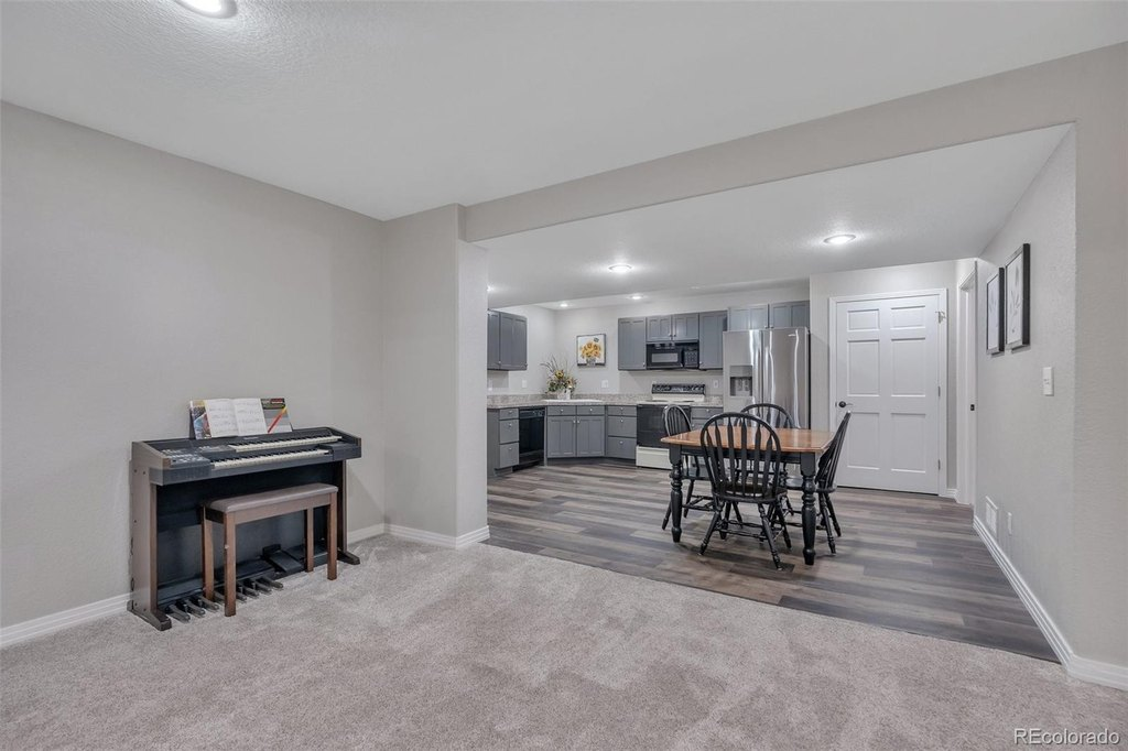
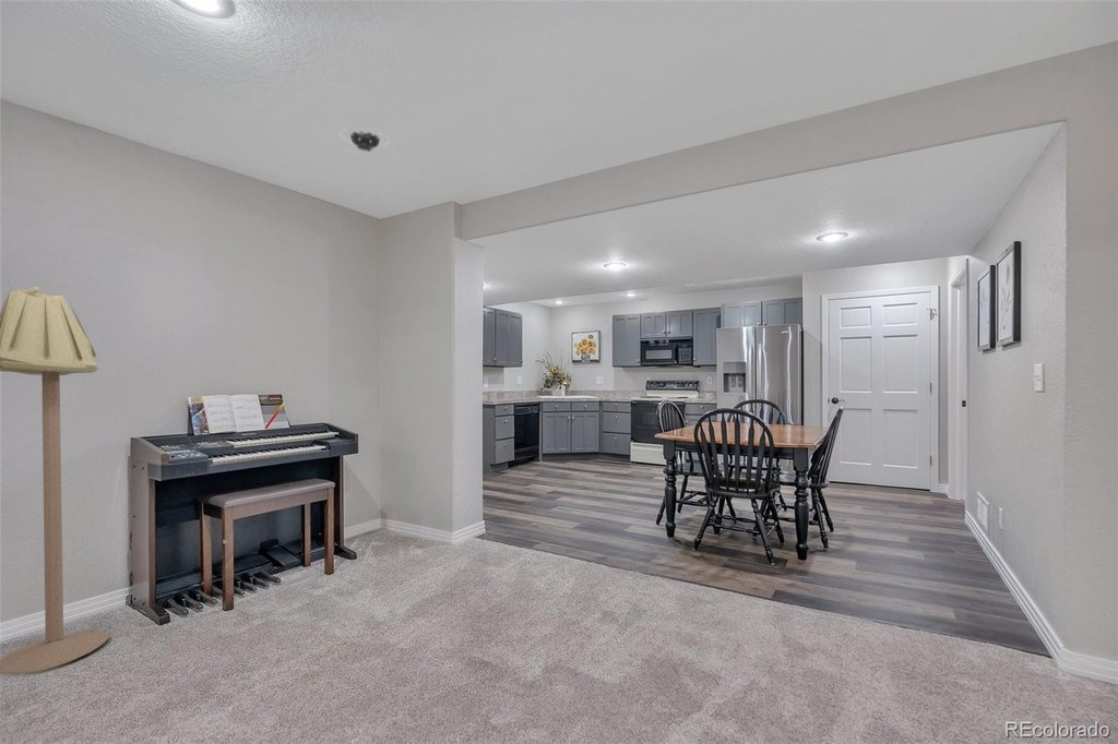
+ ceiling light (365, 140)
+ floor lamp (47, 468)
